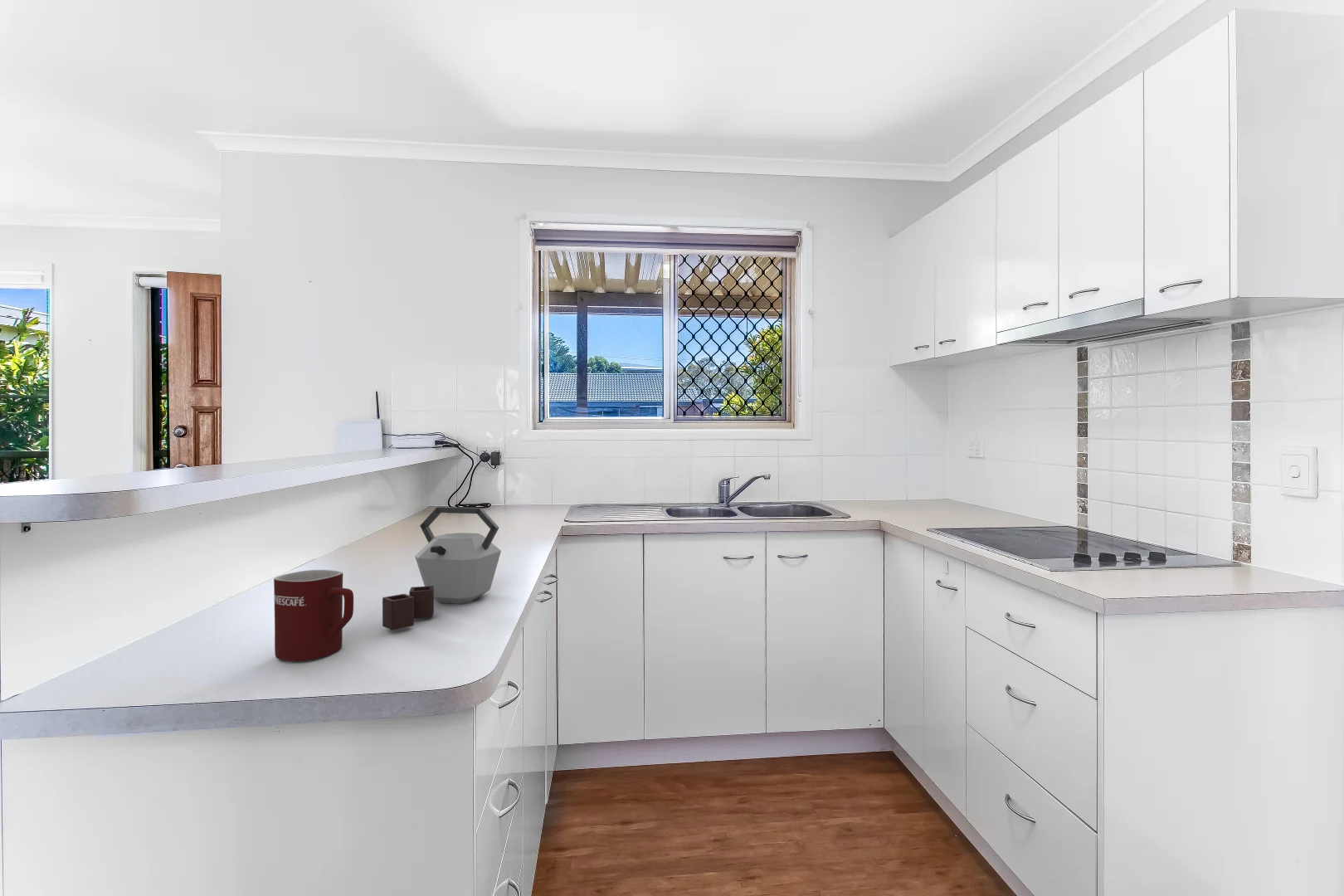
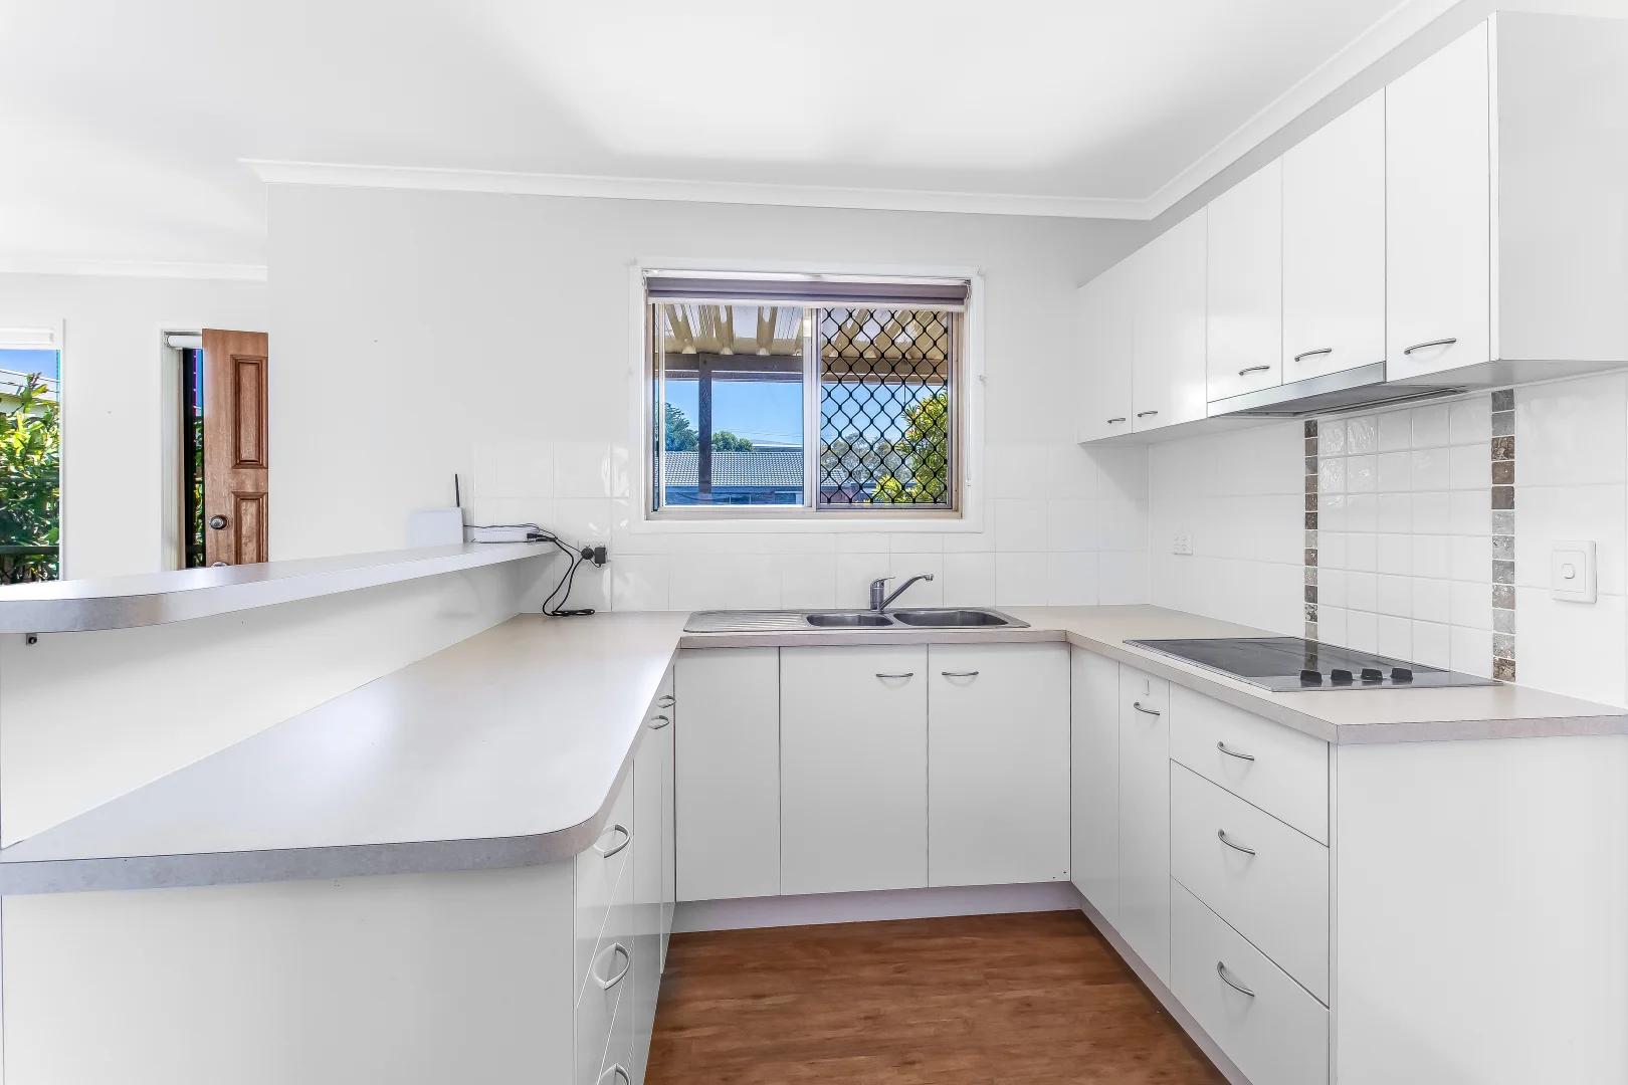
- kettle (437, 560)
- mug (319, 614)
